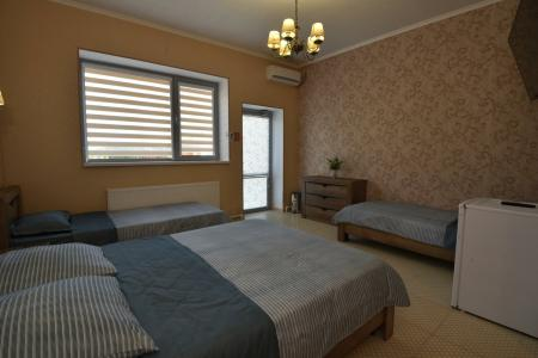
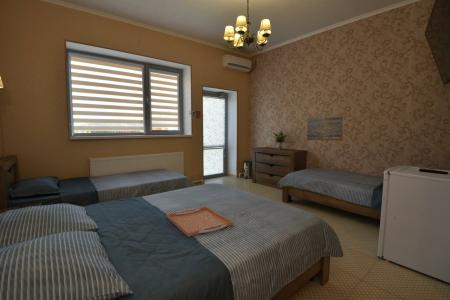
+ serving tray (198, 219)
+ wall art (323, 128)
